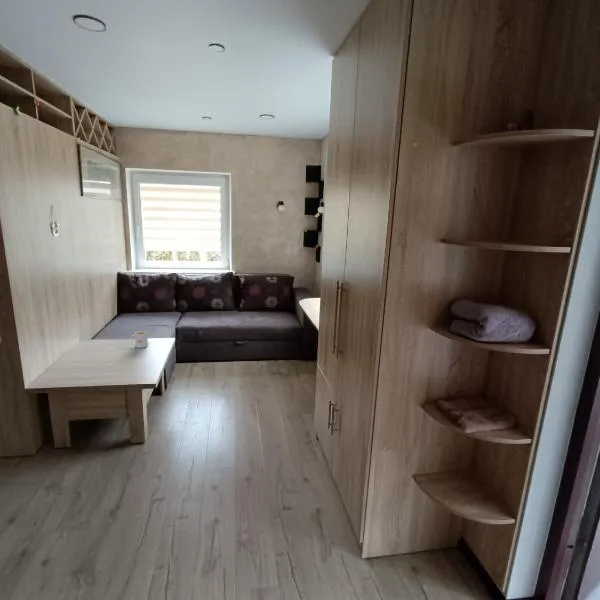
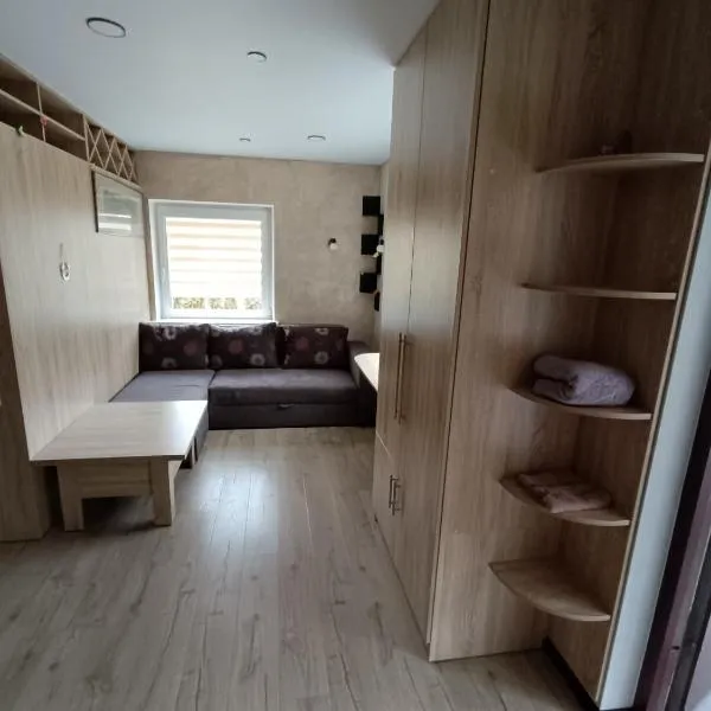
- mug (139, 339)
